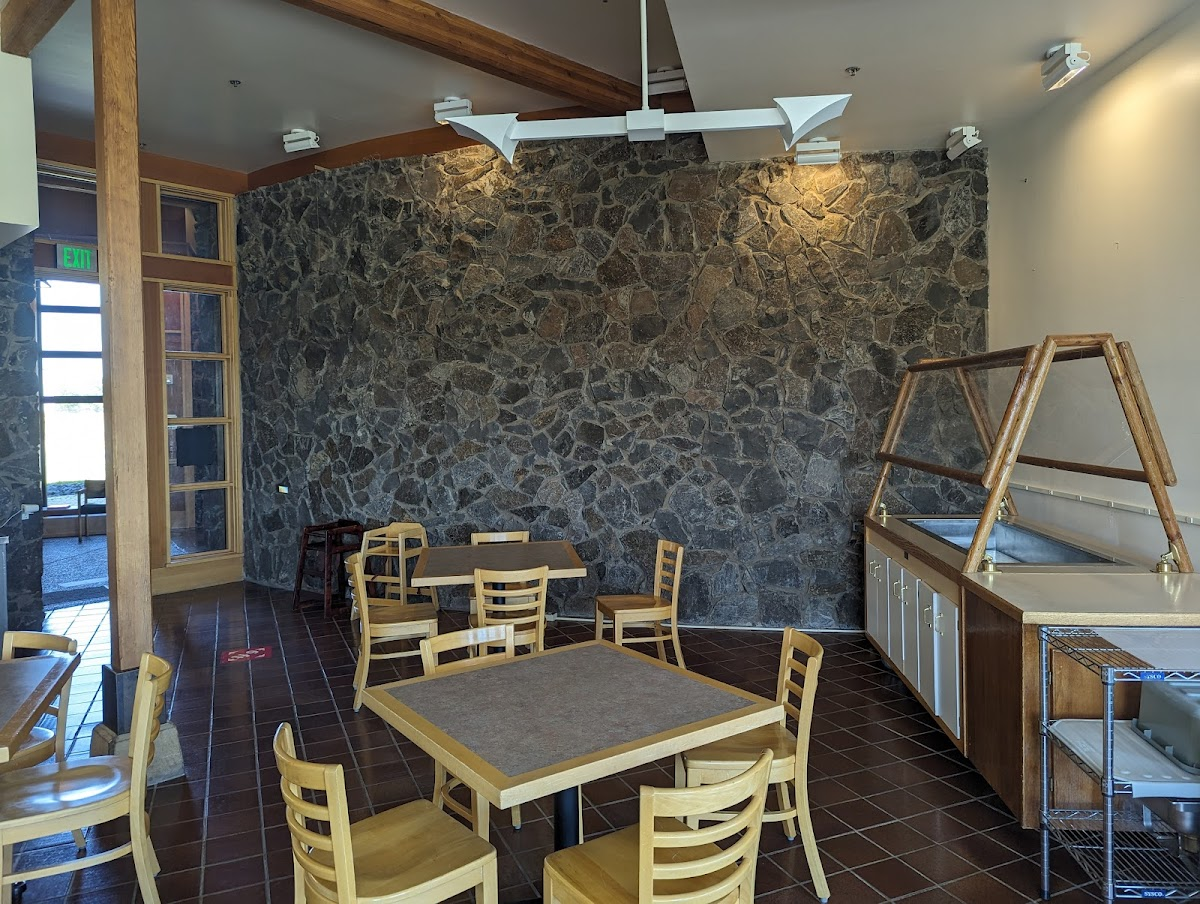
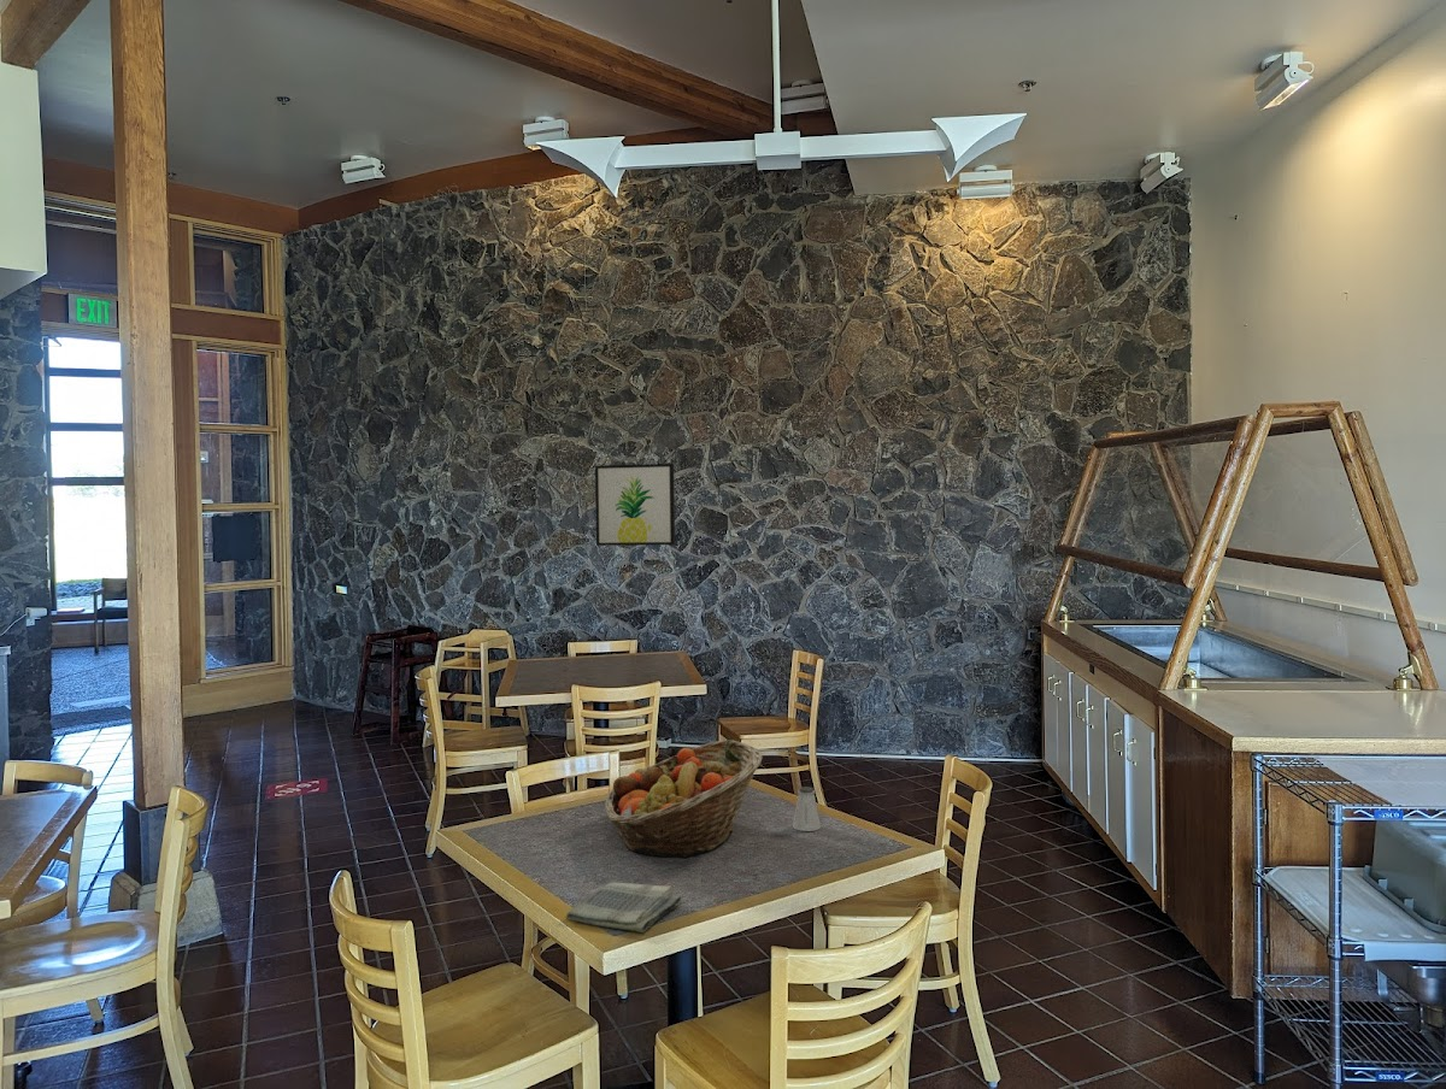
+ dish towel (625, 903)
+ fruit basket (683, 793)
+ saltshaker (806, 807)
+ wall art (634, 505)
